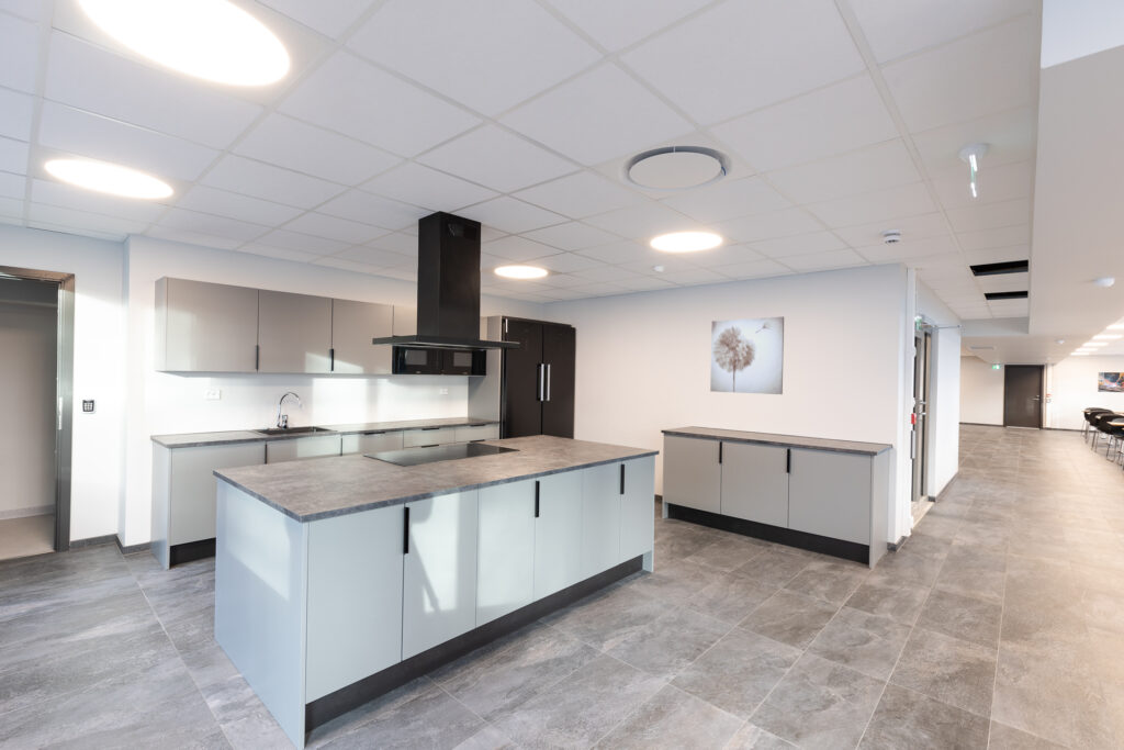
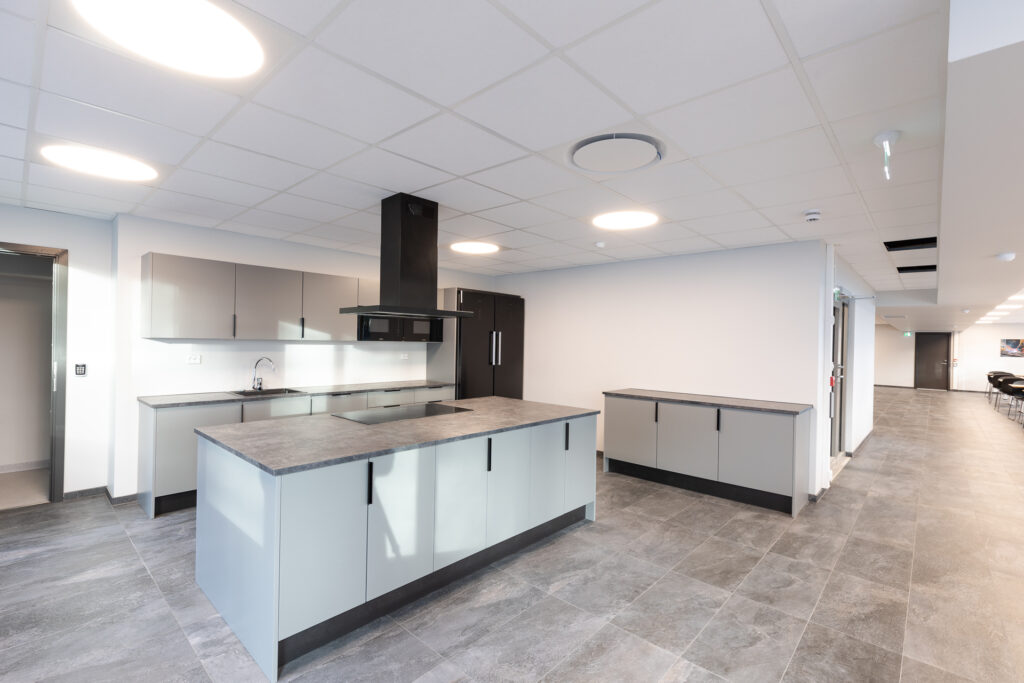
- wall art (745, 356)
